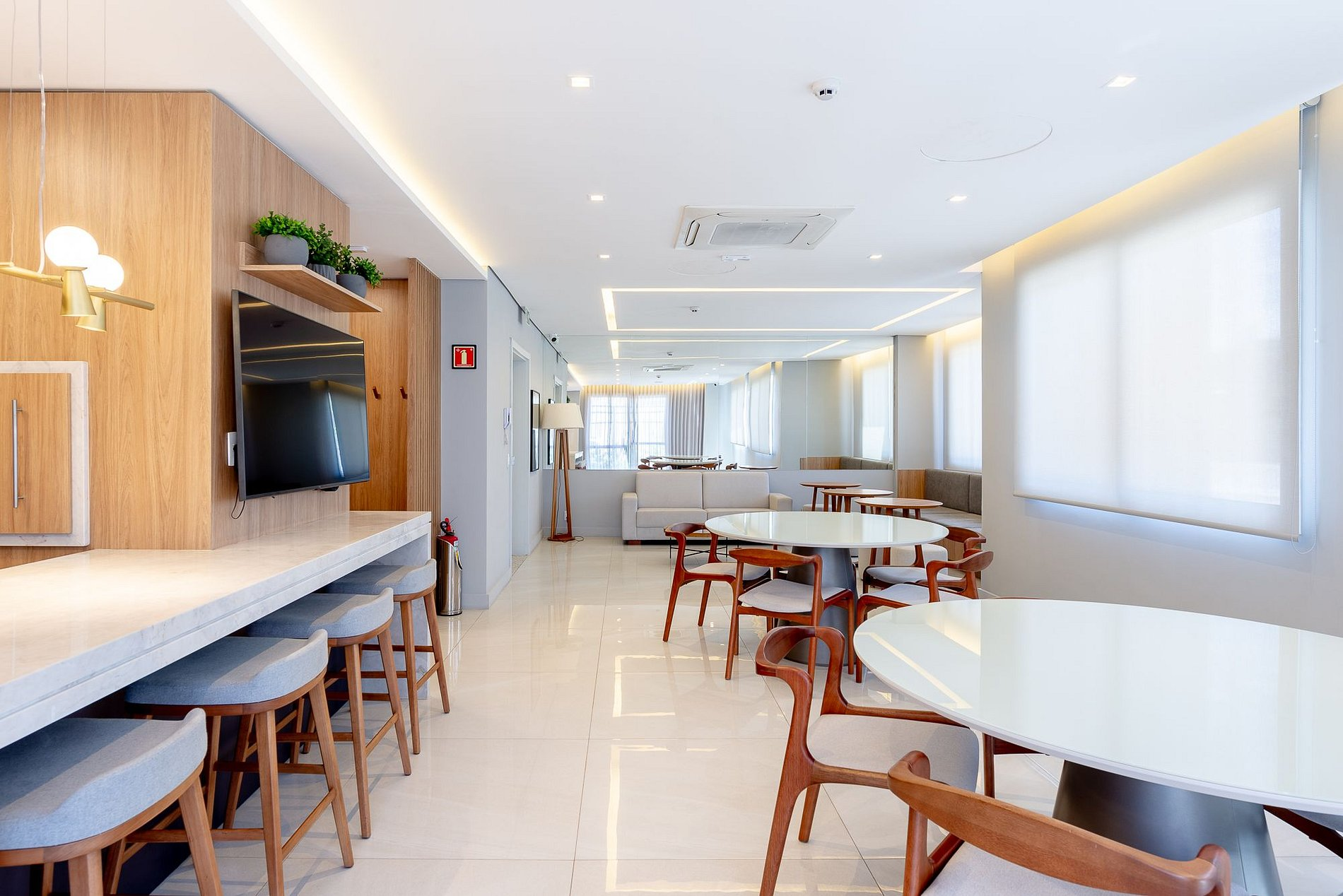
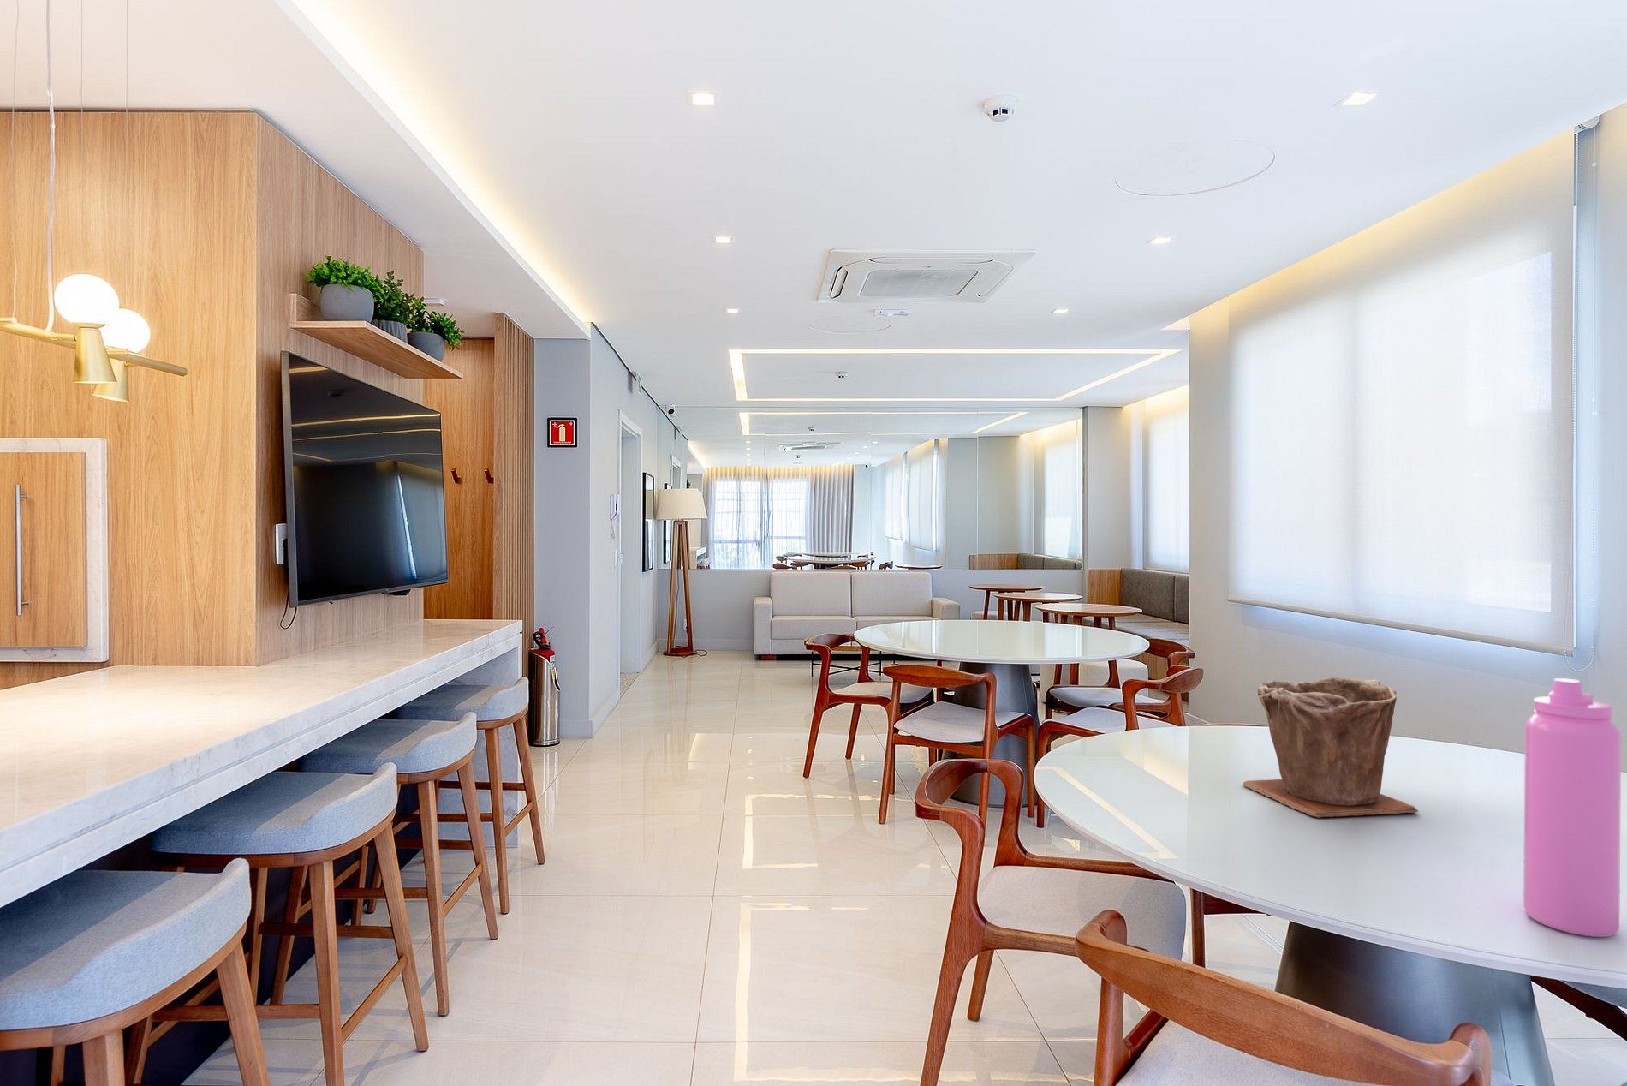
+ water bottle (1570, 800)
+ plant pot (1324, 739)
